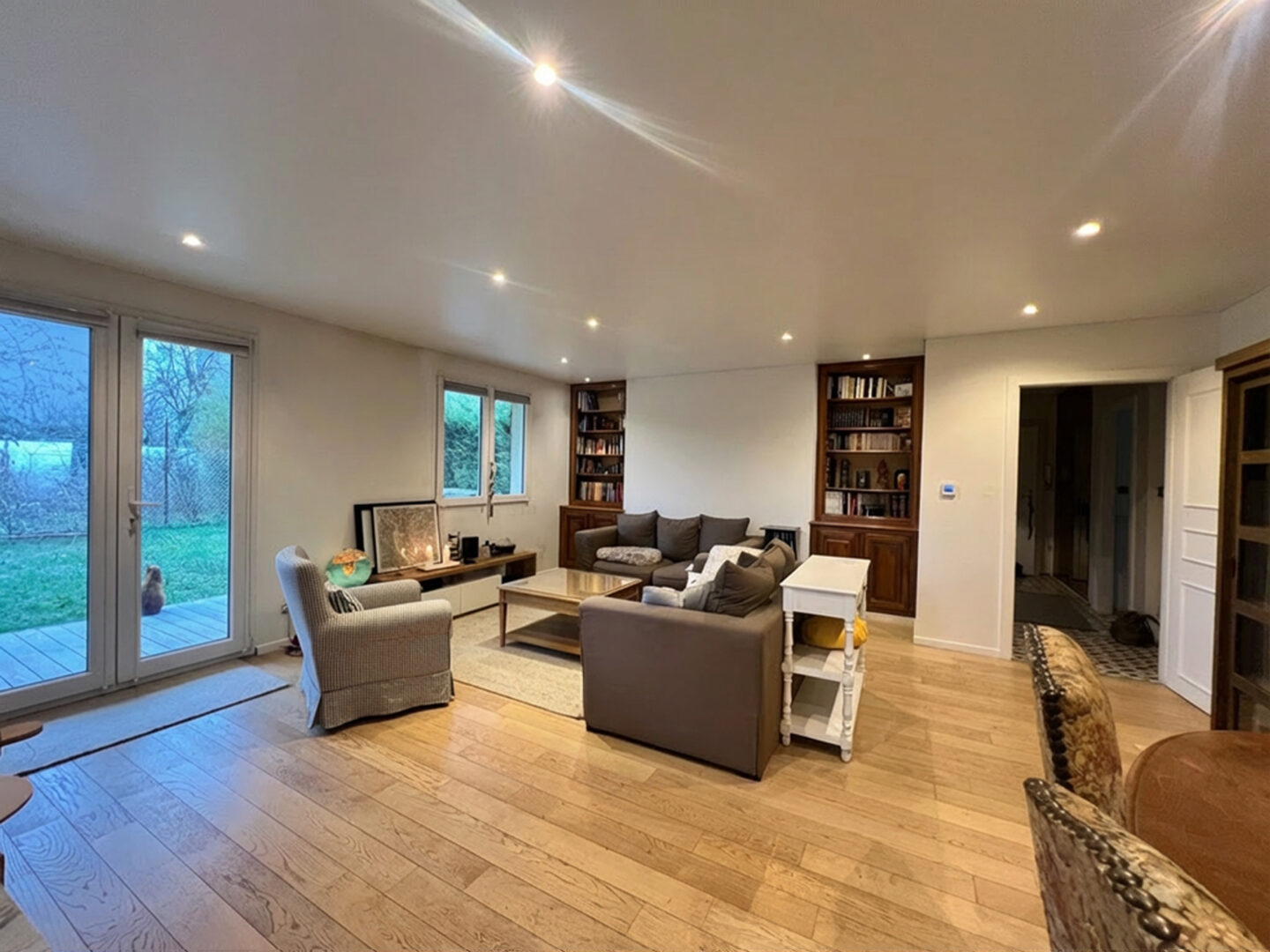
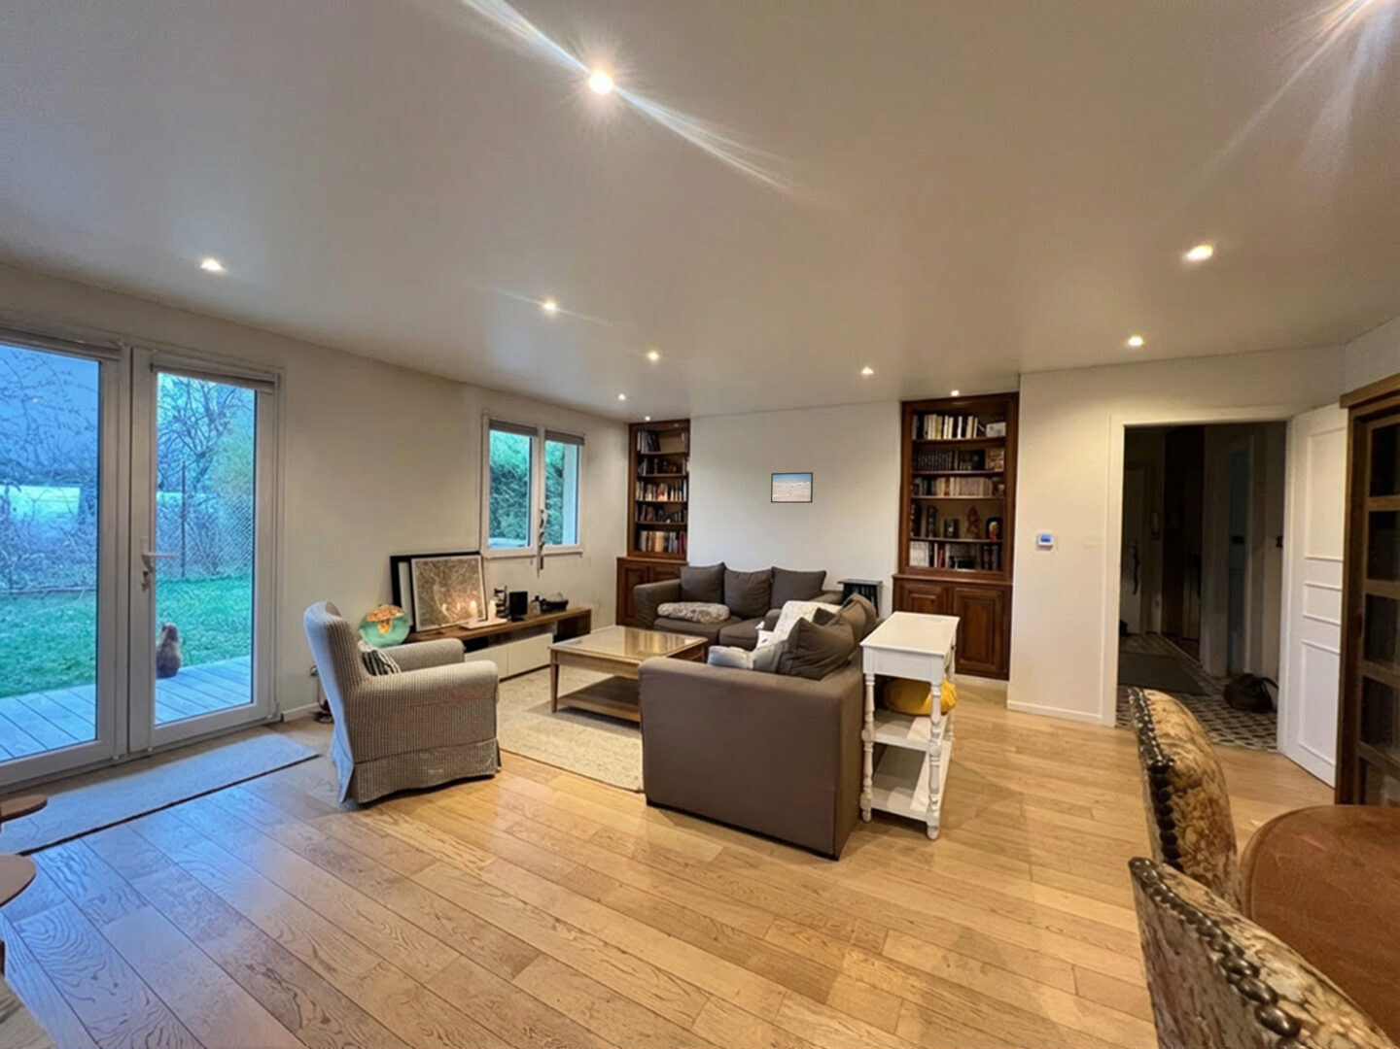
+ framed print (791, 488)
